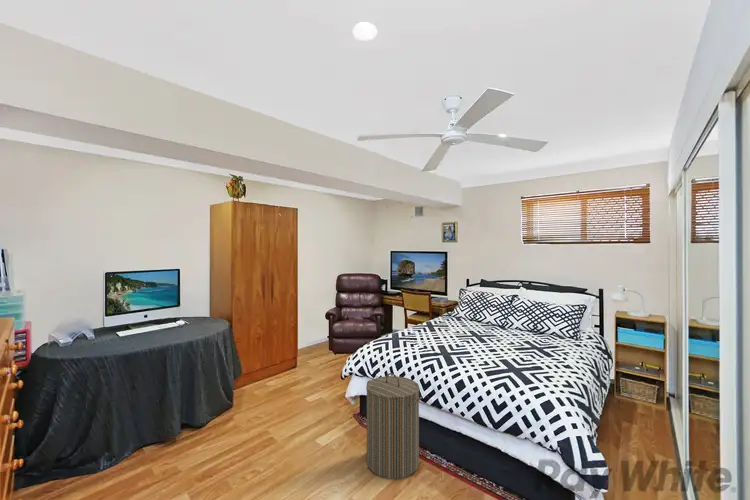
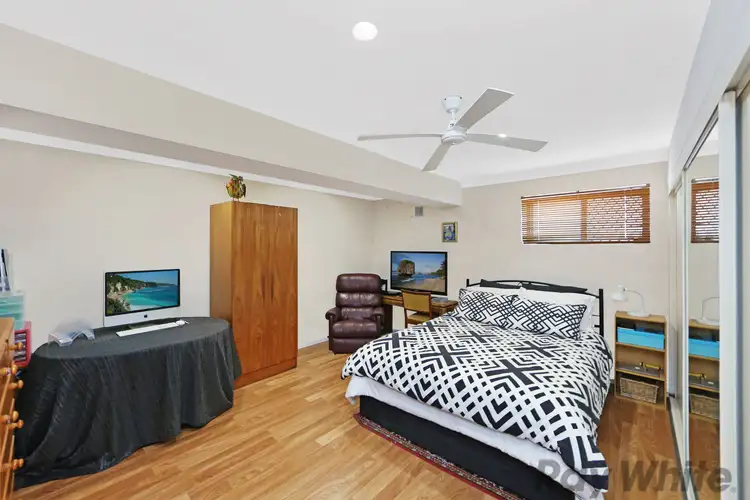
- laundry hamper (392, 417)
